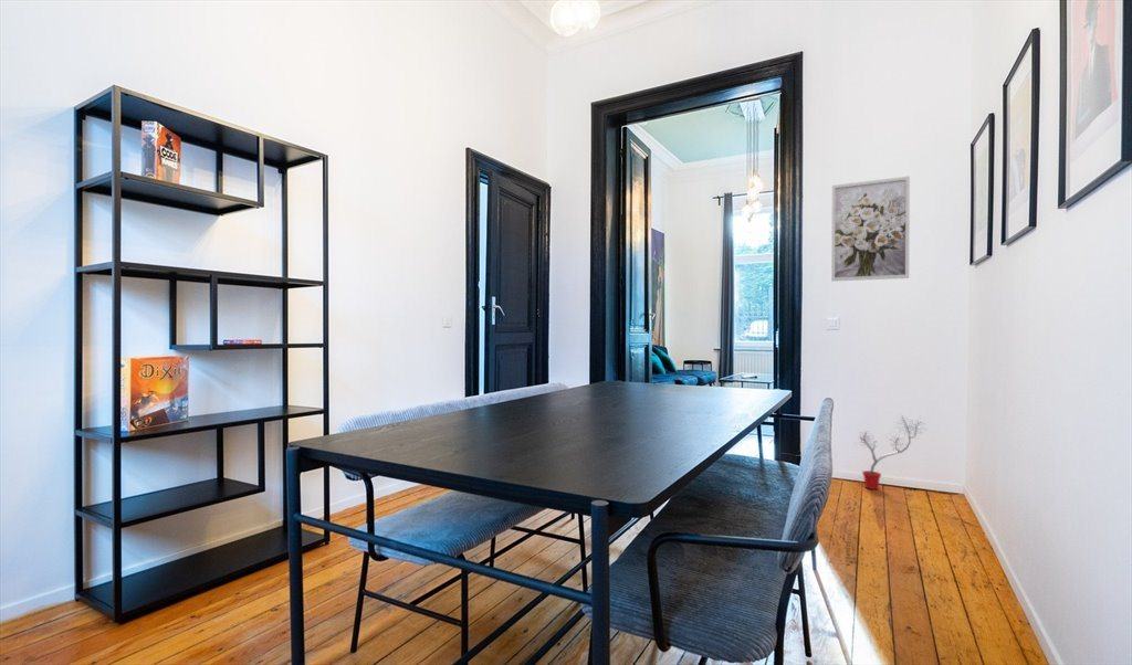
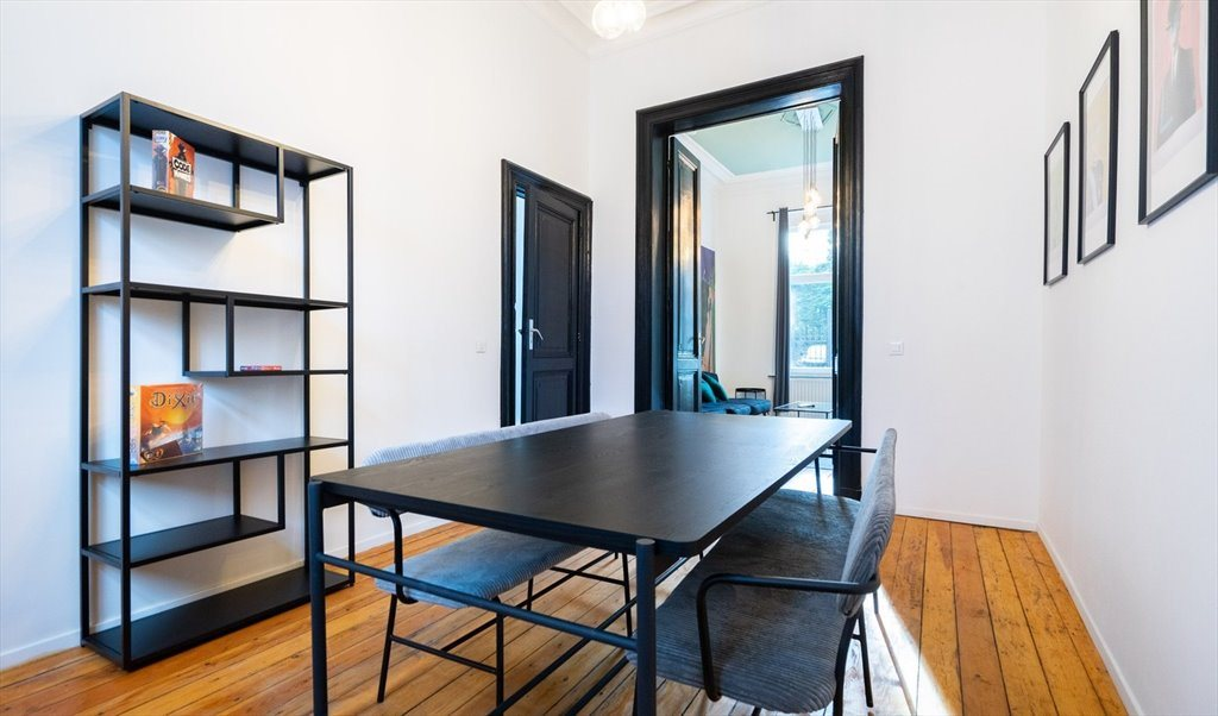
- wall art (869, 230)
- potted tree (890, 453)
